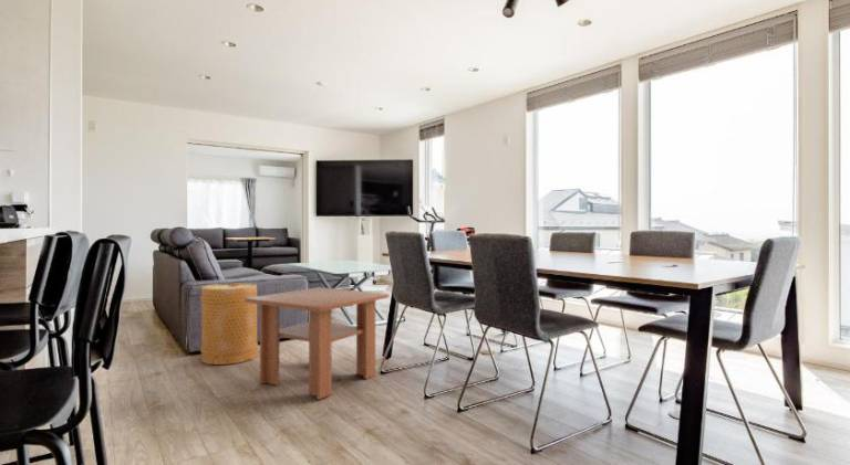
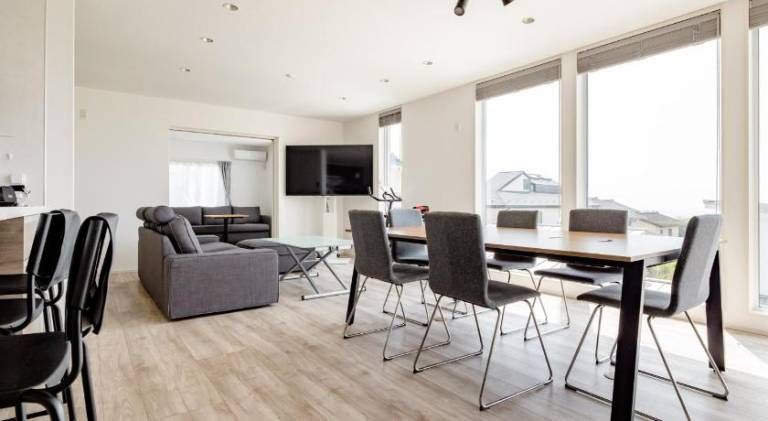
- coffee table (319, 337)
- basket (229, 321)
